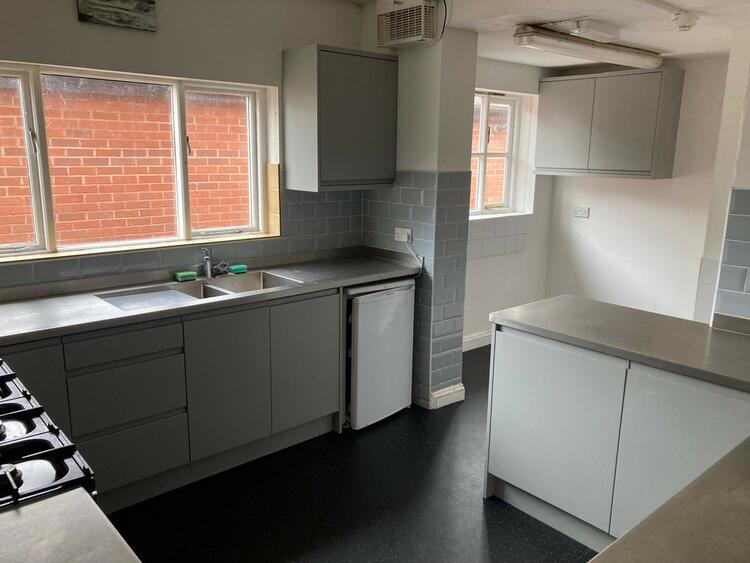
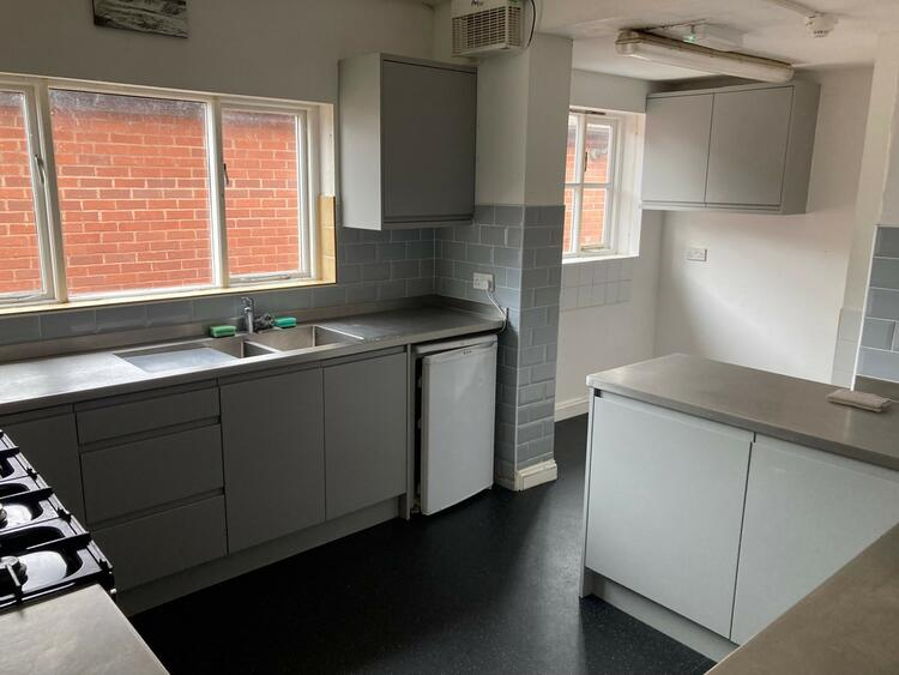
+ washcloth (859, 399)
